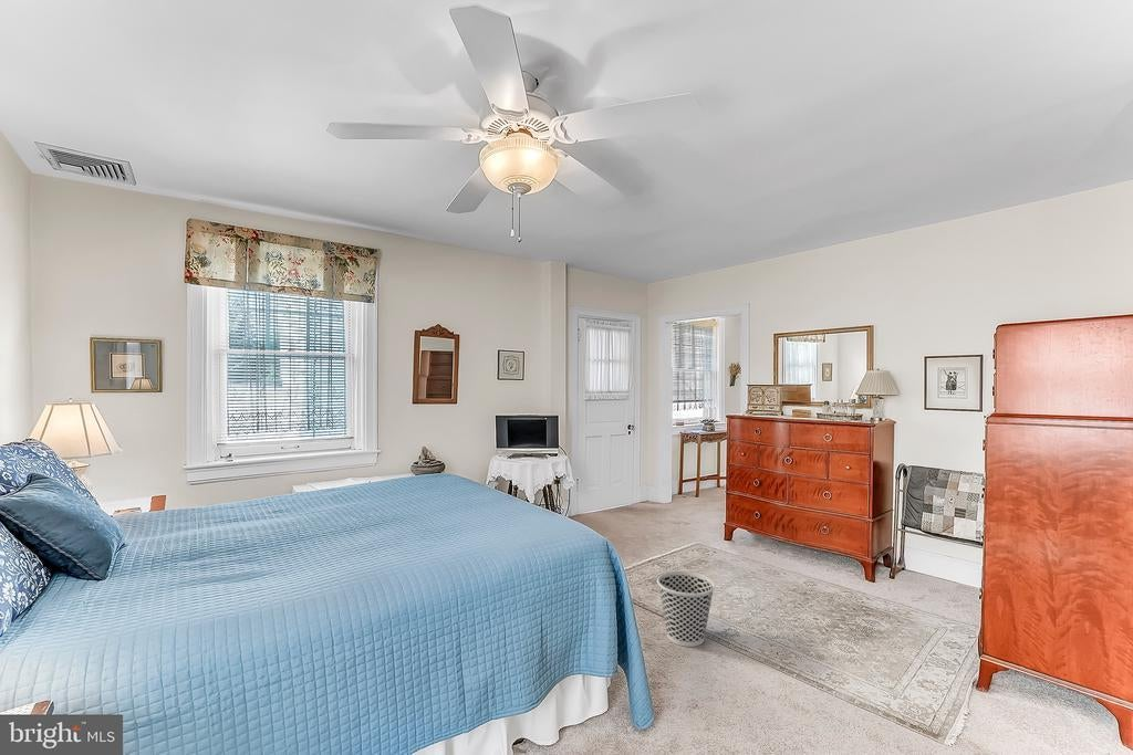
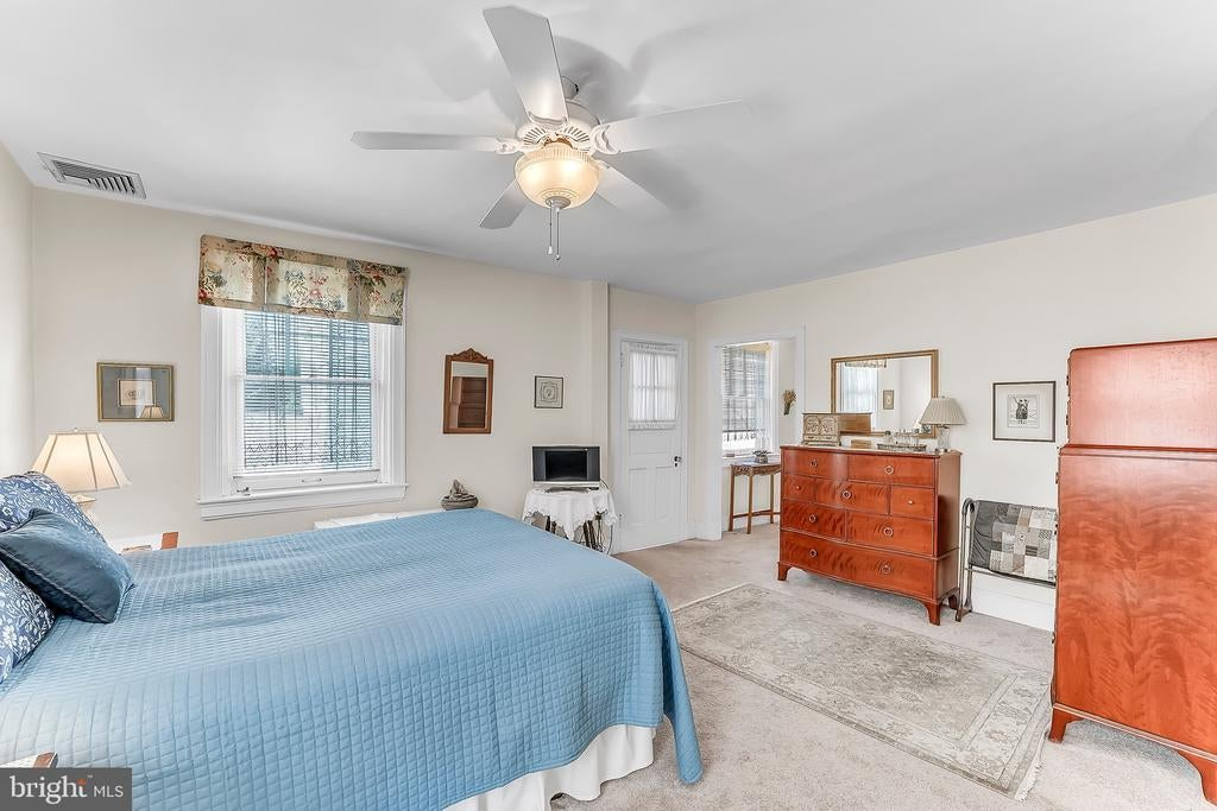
- wastebasket (685, 609)
